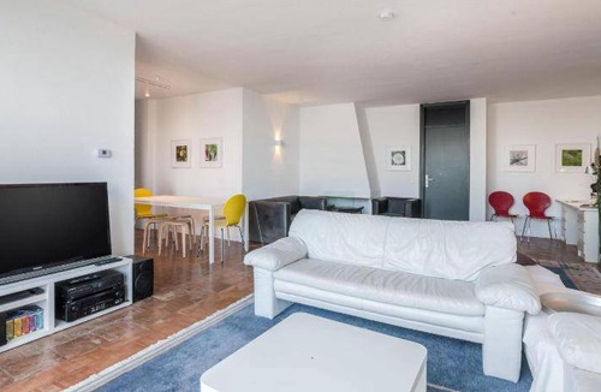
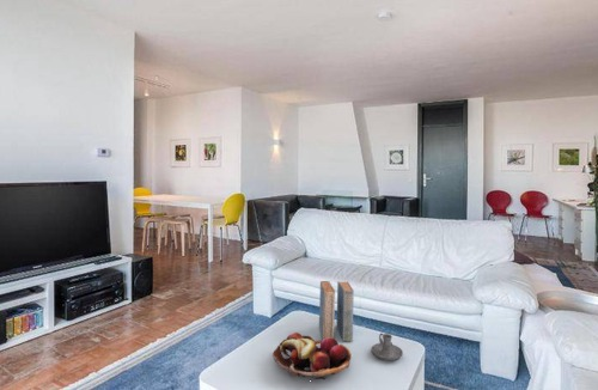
+ book (334, 309)
+ candle holder (385, 343)
+ fruit basket (311, 353)
